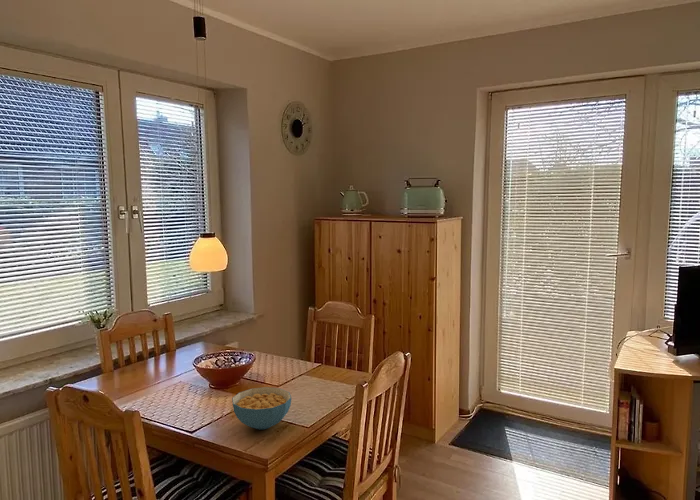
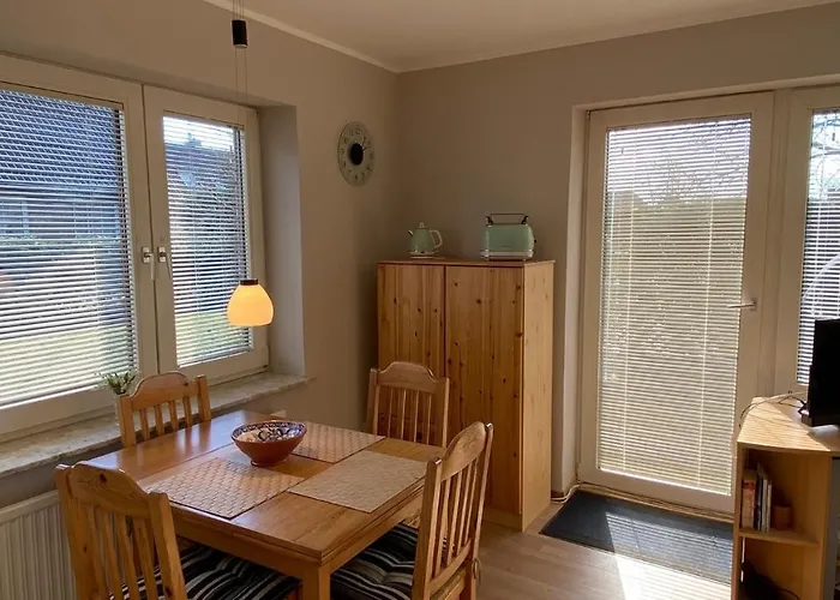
- cereal bowl (262, 411)
